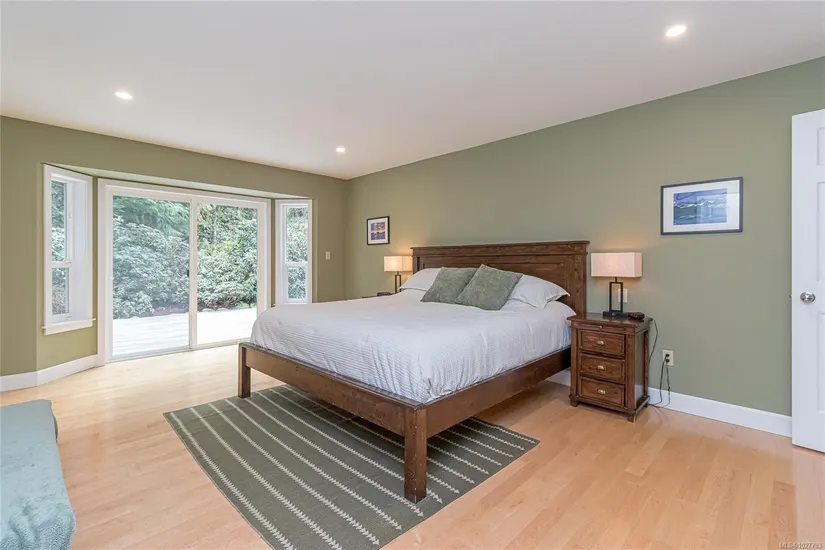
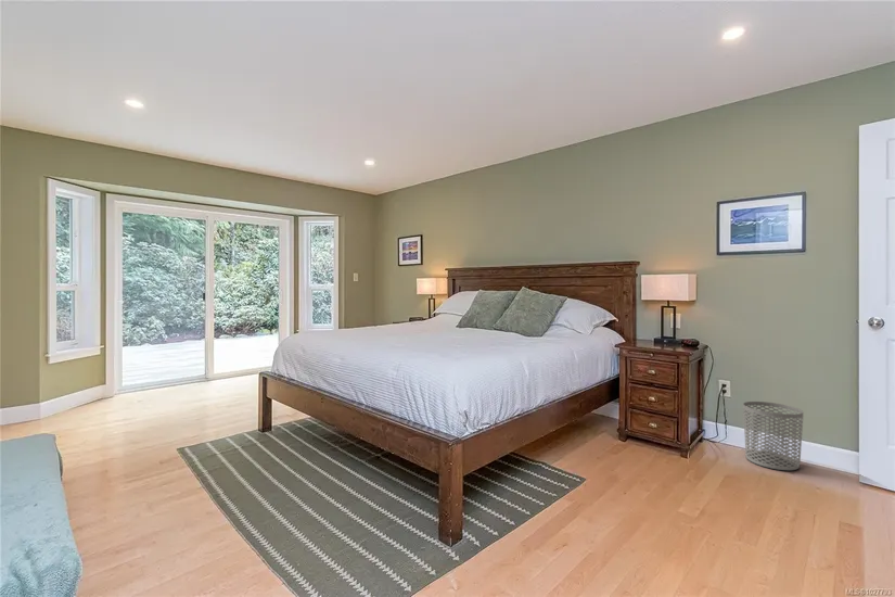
+ waste bin (771, 435)
